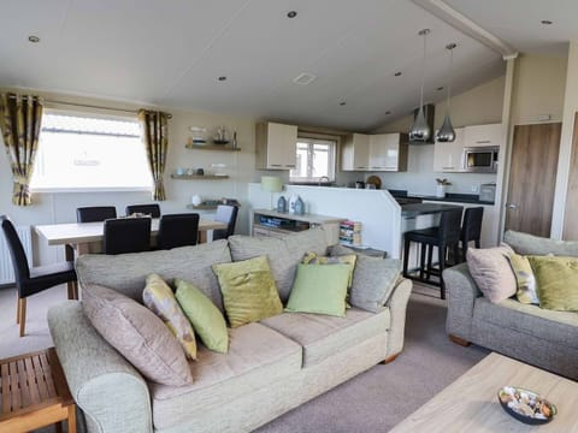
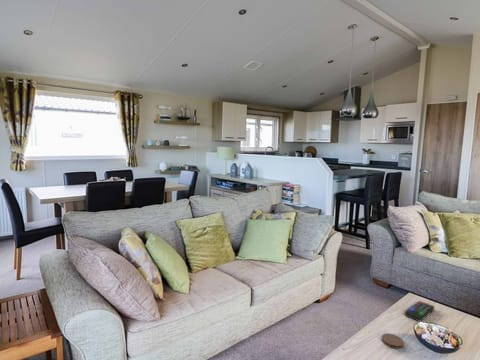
+ remote control (419, 310)
+ coaster (392, 340)
